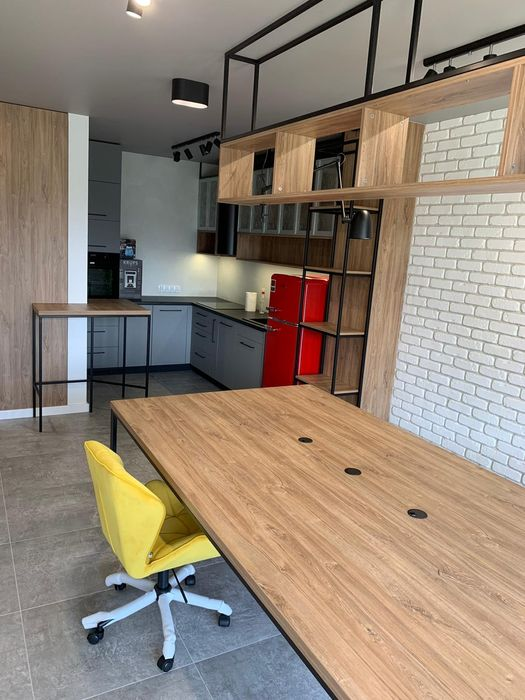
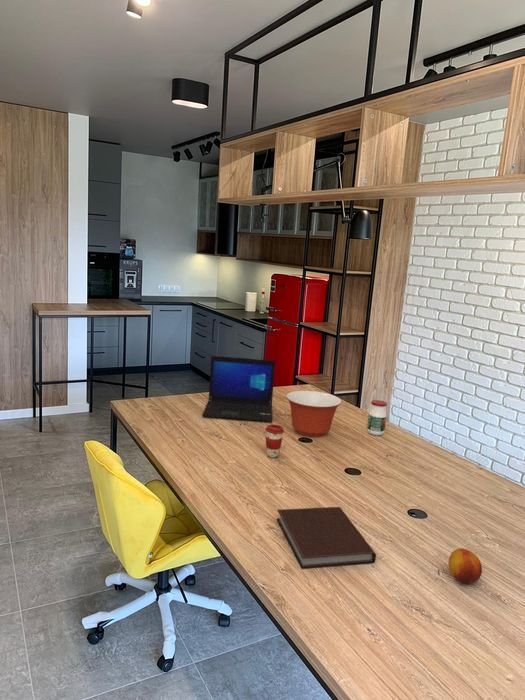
+ jar (377, 417)
+ fruit (465, 564)
+ notebook (323, 534)
+ coffee cup (273, 441)
+ mixing bowl (312, 415)
+ laptop (240, 387)
